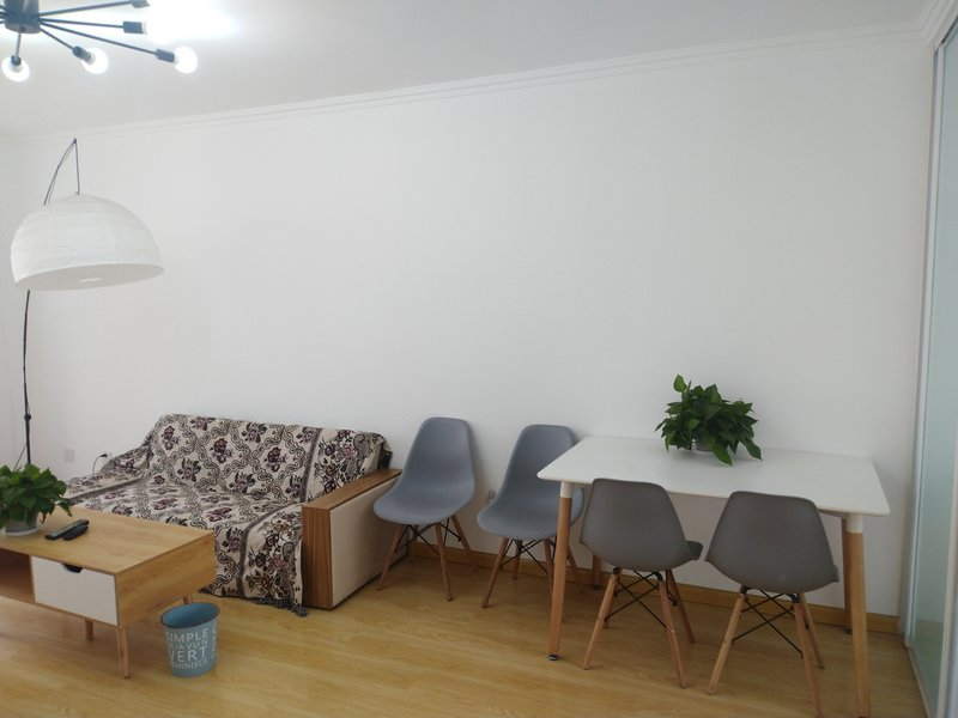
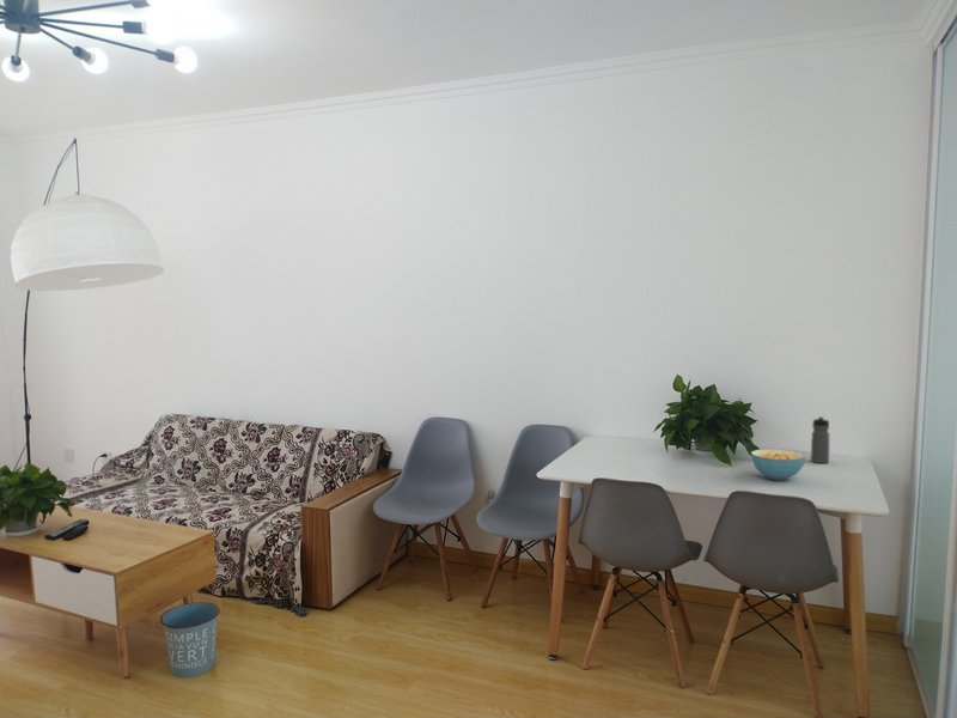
+ cereal bowl (776, 466)
+ water bottle (819, 439)
